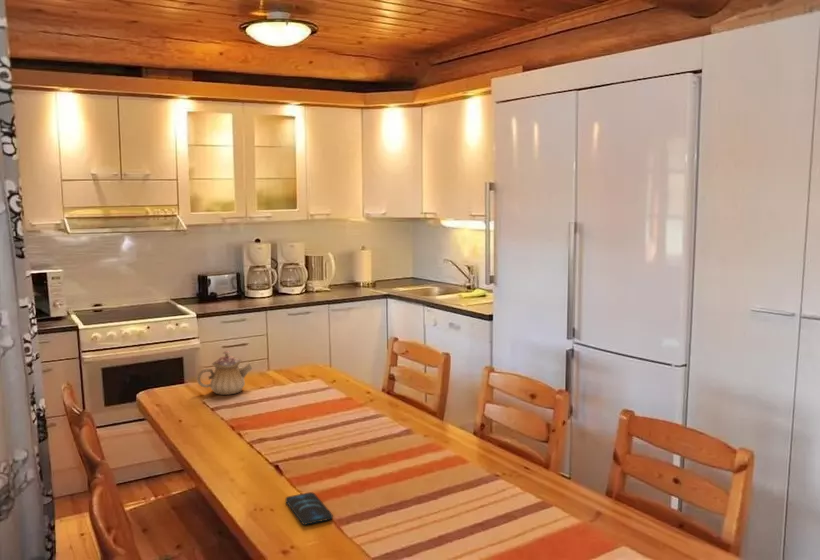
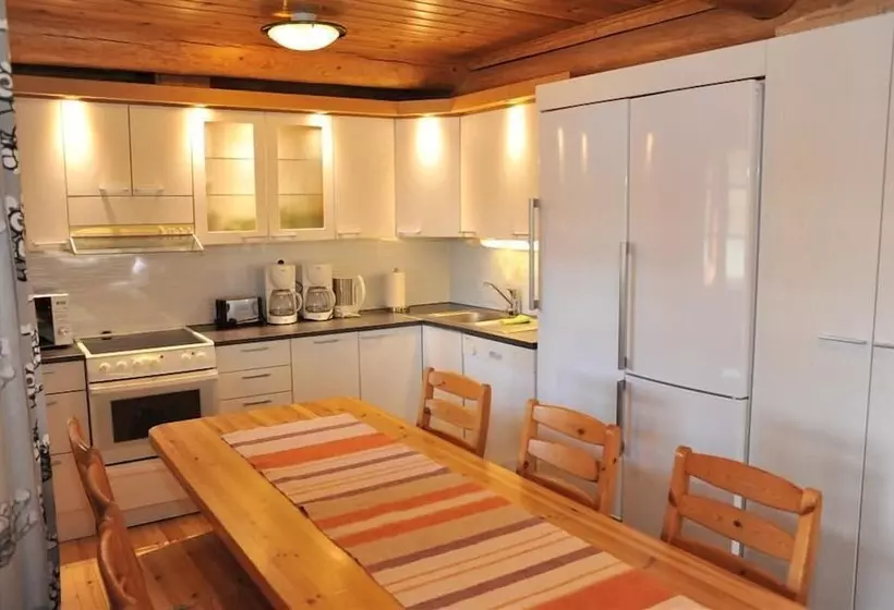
- smartphone (308, 507)
- teapot (224, 371)
